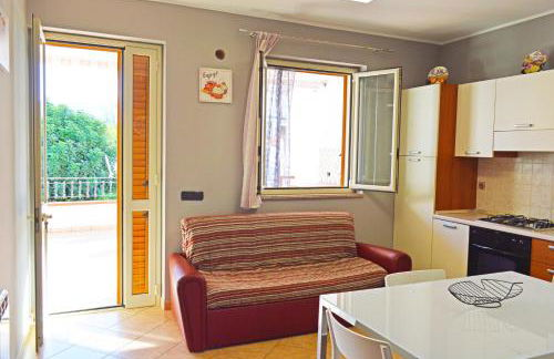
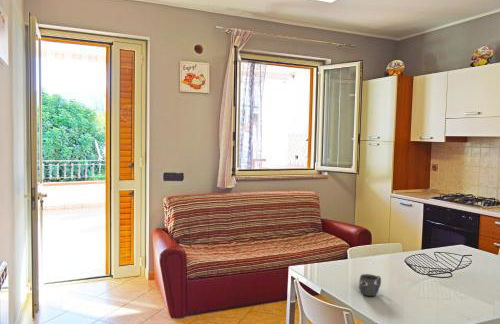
+ mug (371, 284)
